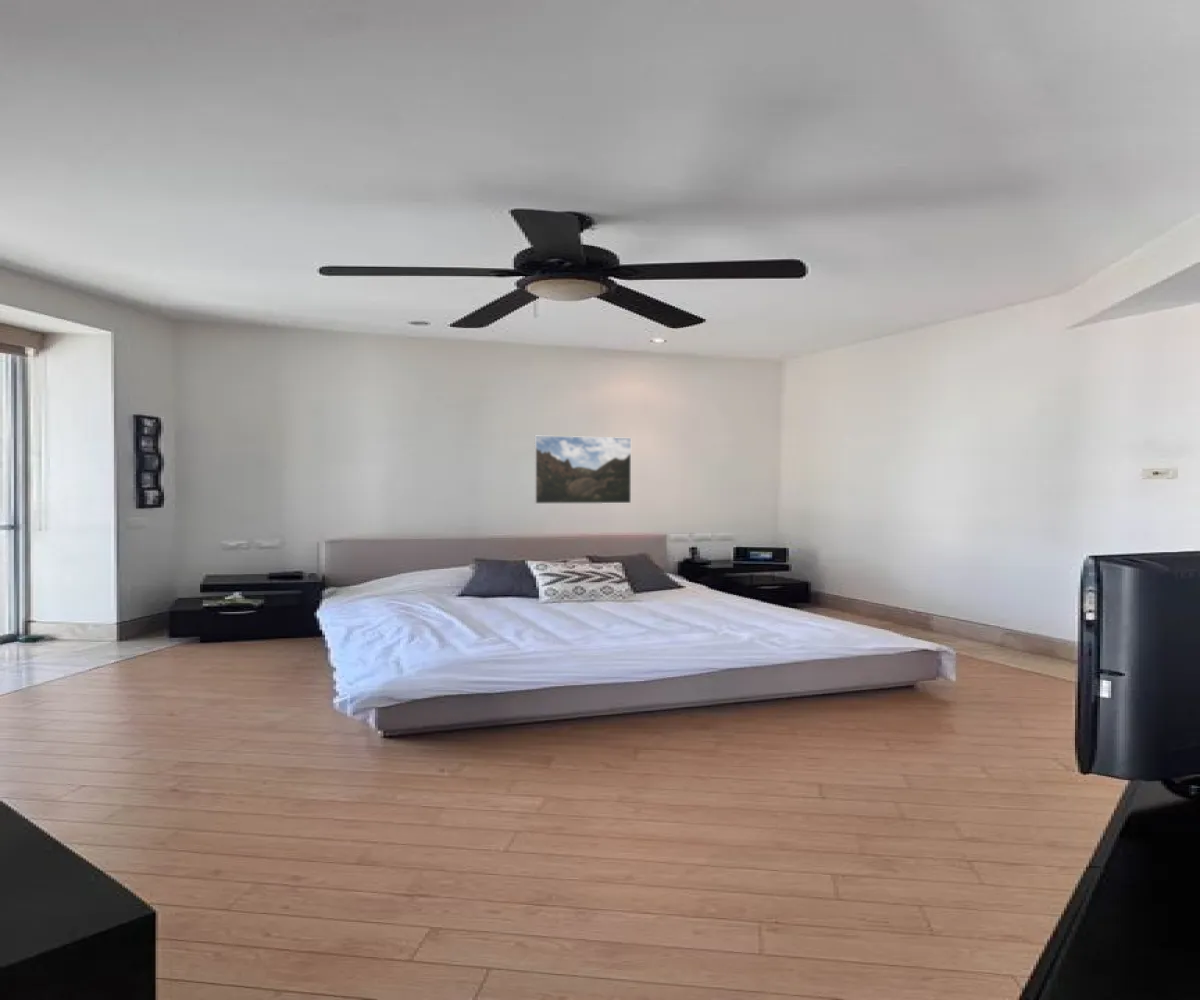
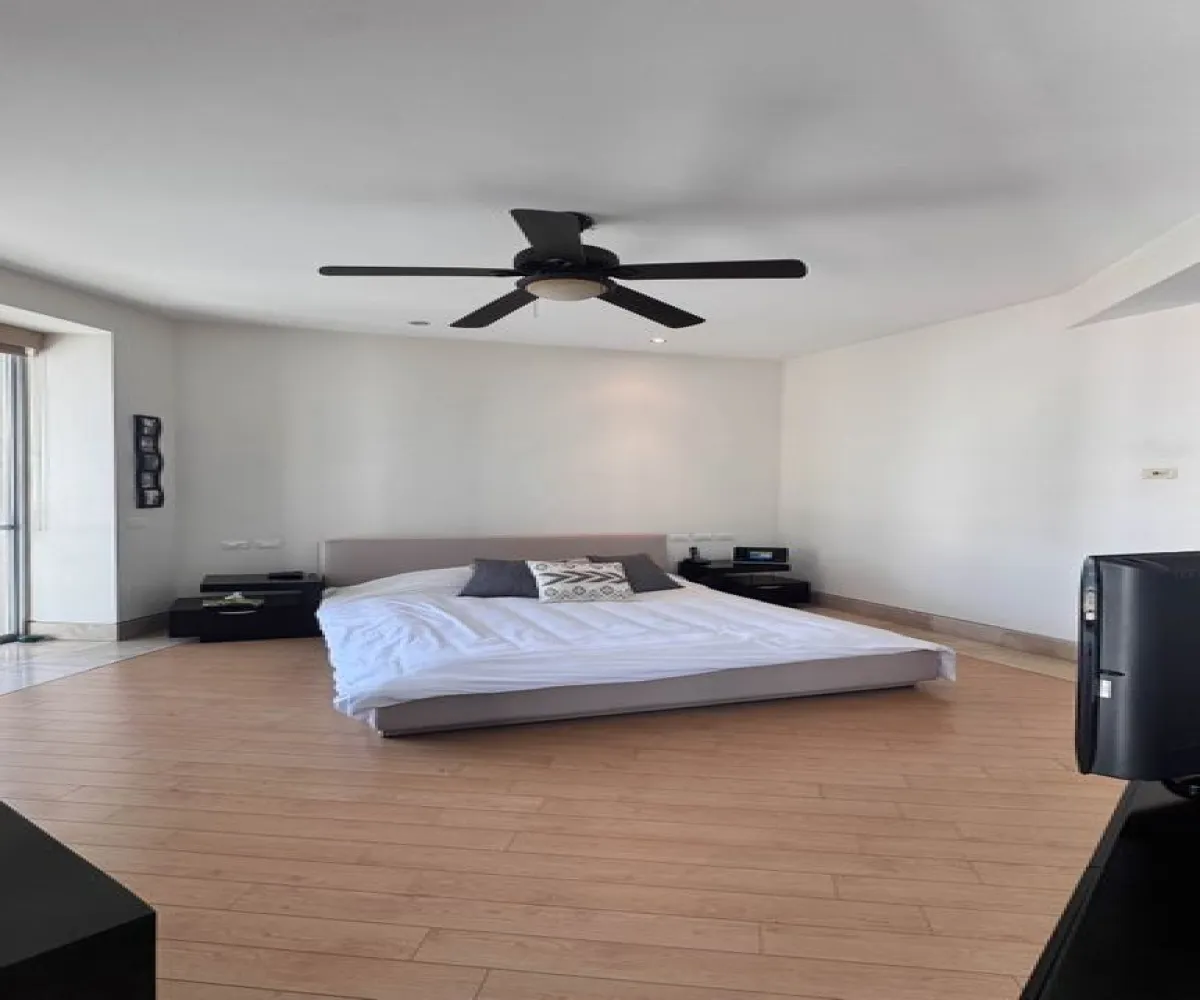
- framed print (583, 470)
